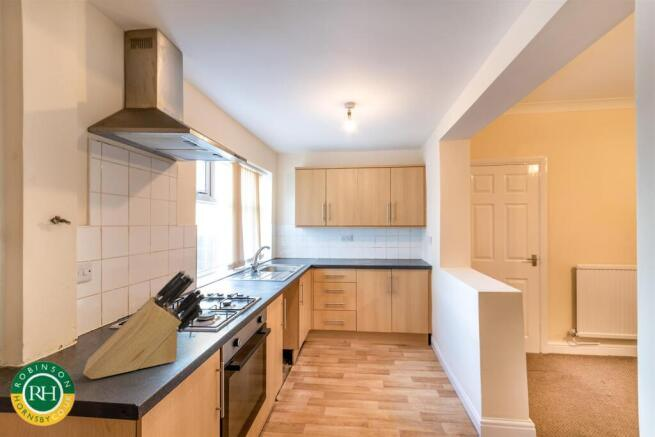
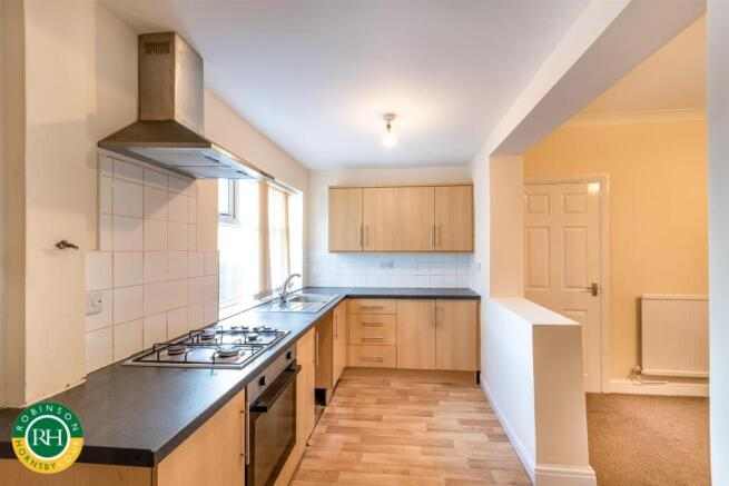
- knife block (149, 317)
